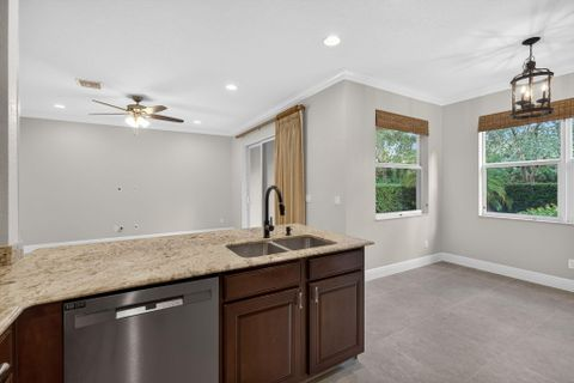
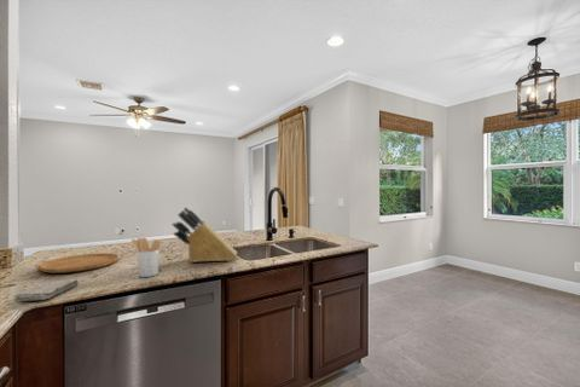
+ knife block (205, 233)
+ cutting board (81, 261)
+ utensil holder (145, 255)
+ washcloth (47, 289)
